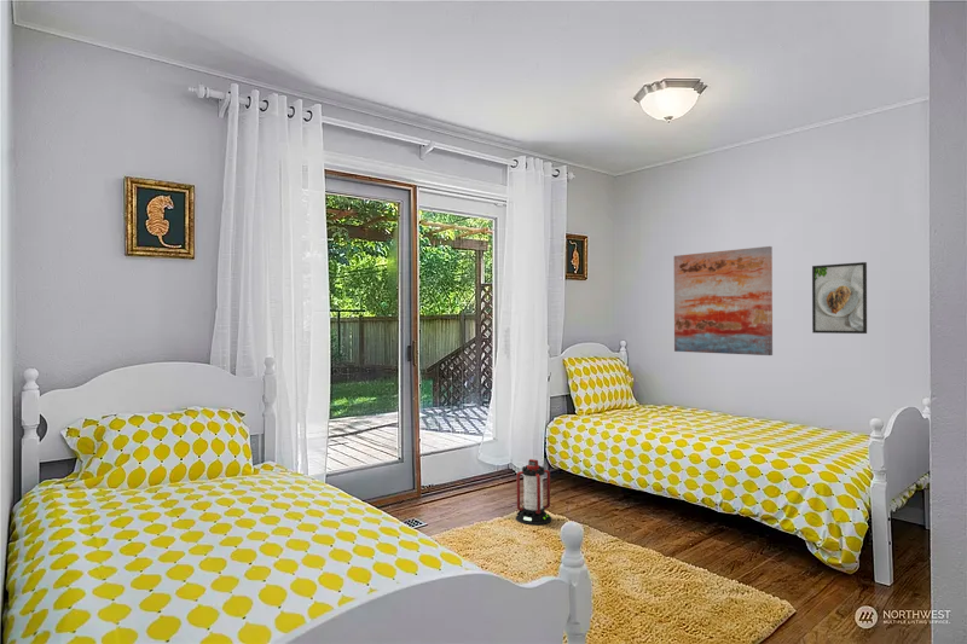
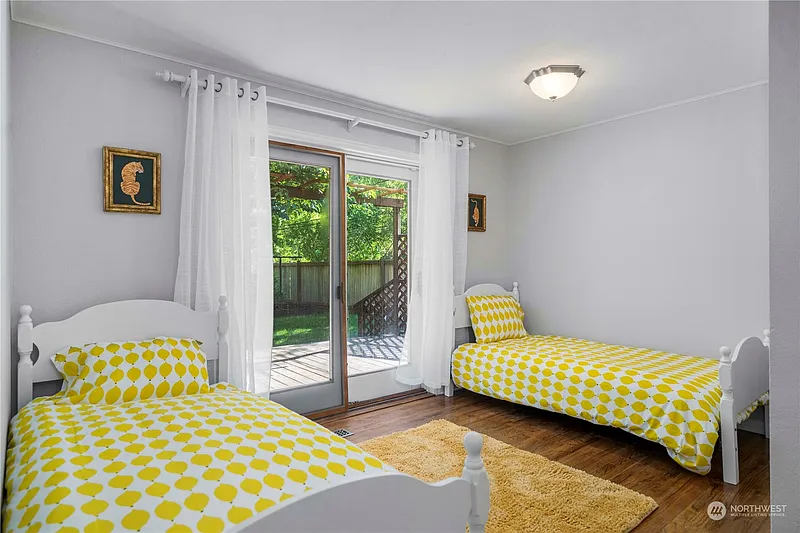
- lantern (533, 489)
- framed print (838, 298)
- wall art (719, 302)
